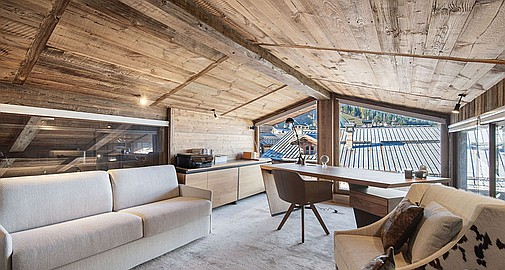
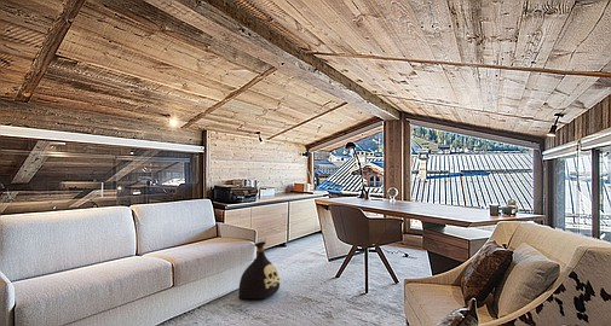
+ bag (259, 268)
